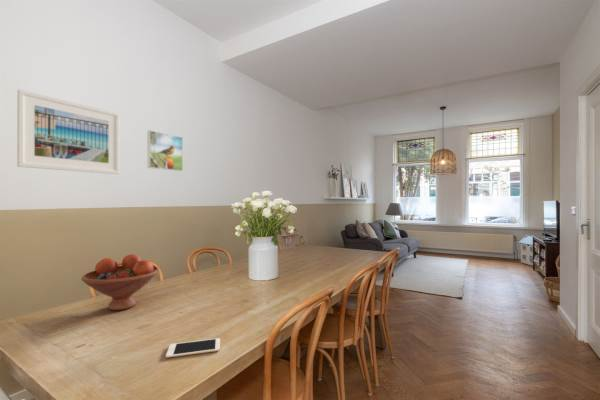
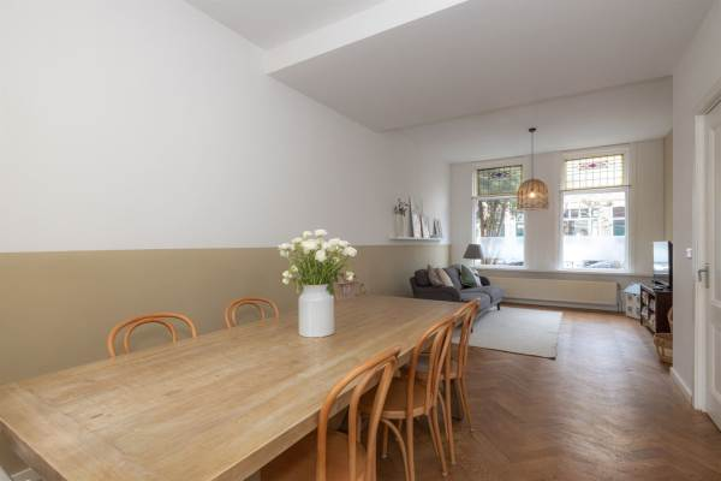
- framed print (74, 136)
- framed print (166, 151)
- cell phone (194, 347)
- fruit bowl (122, 282)
